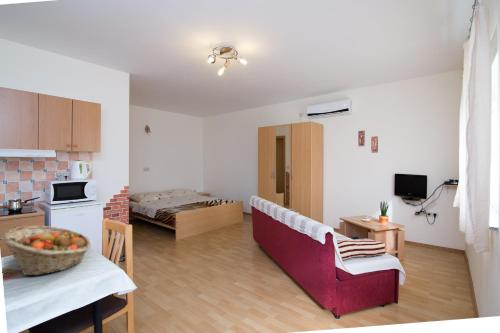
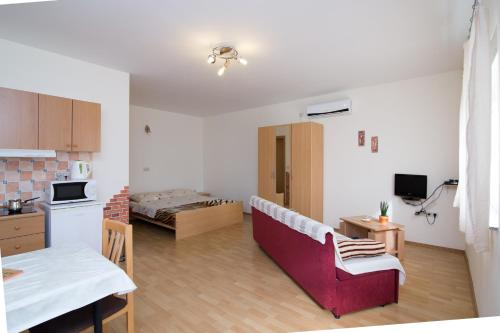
- fruit basket (50, 245)
